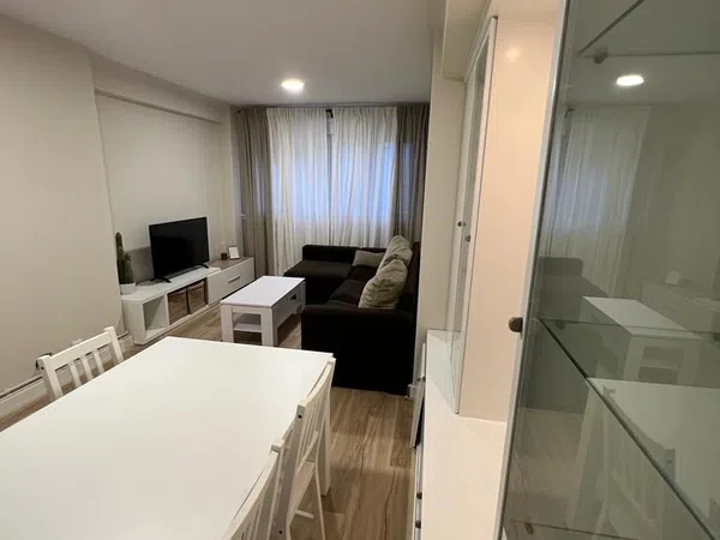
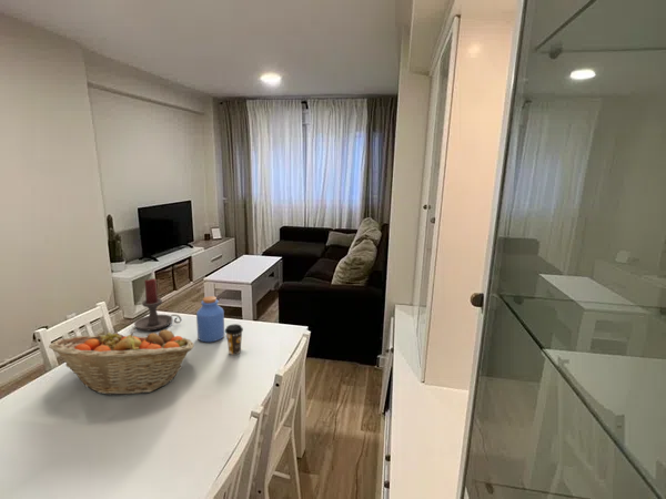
+ fruit basket (127, 353)
+ candle holder (157, 302)
+ coffee cup (234, 339)
+ jar (210, 317)
